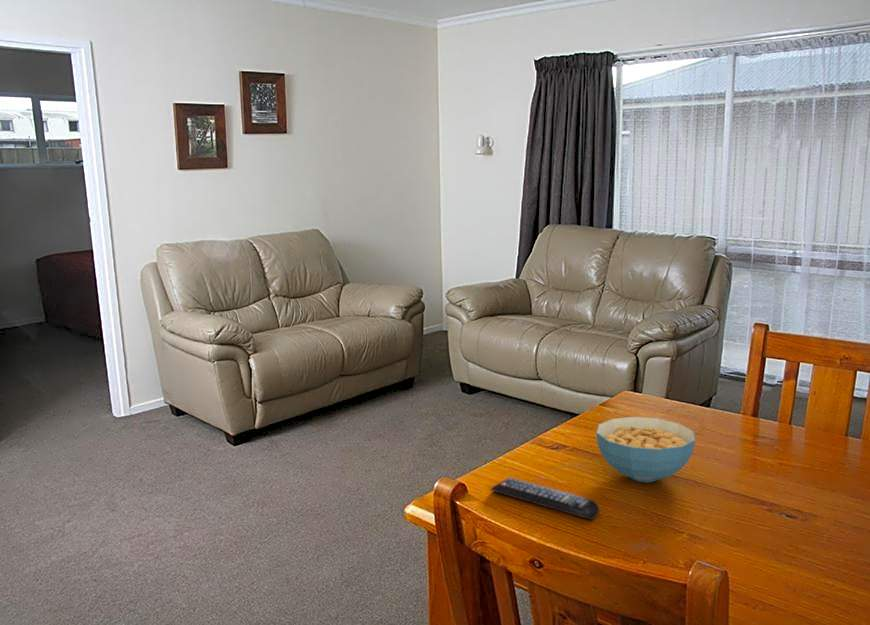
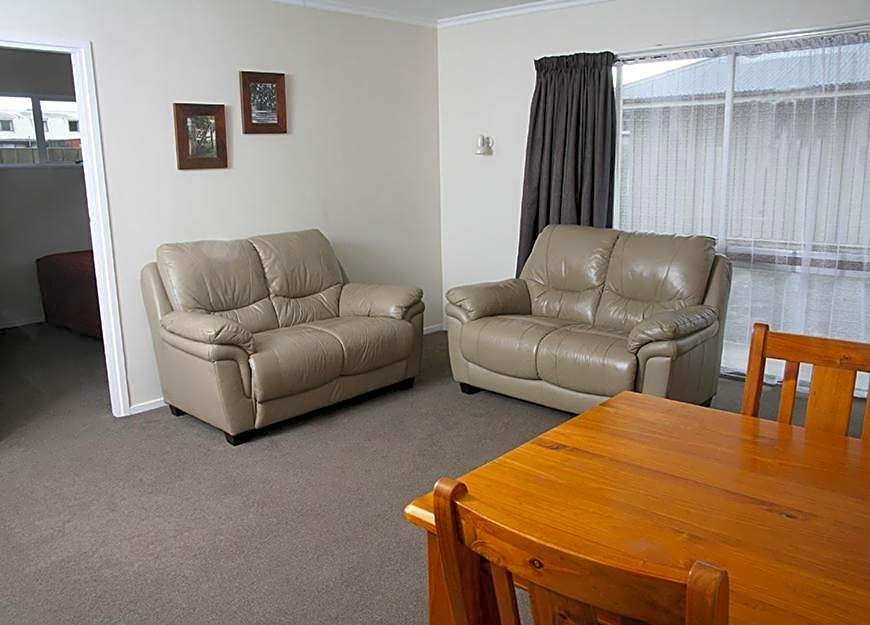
- remote control (543, 497)
- cereal bowl (644, 454)
